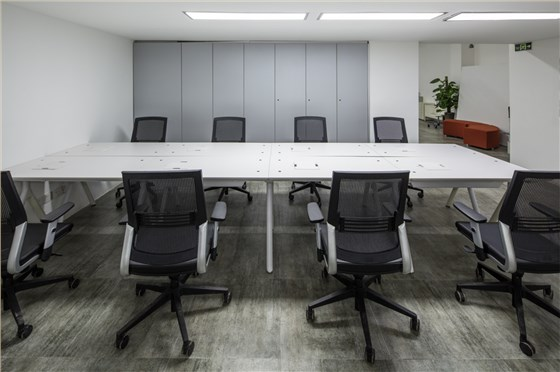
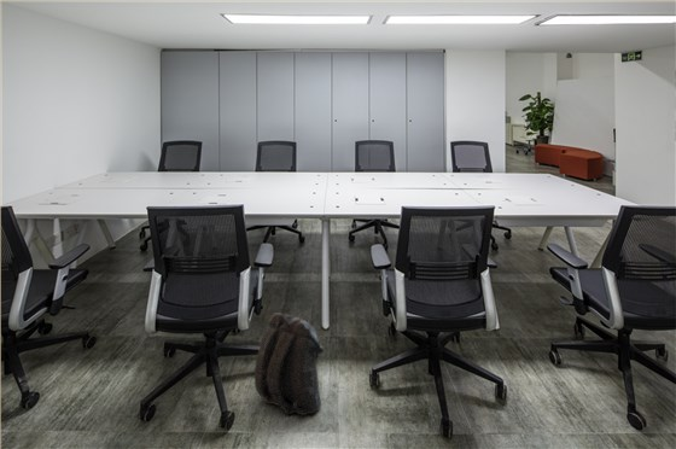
+ backpack (289, 358)
